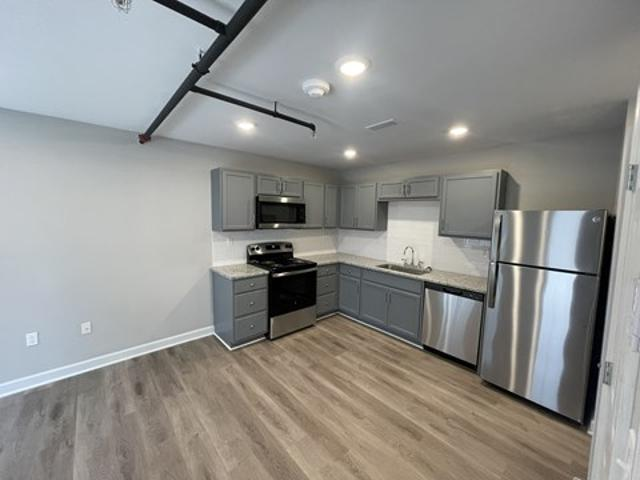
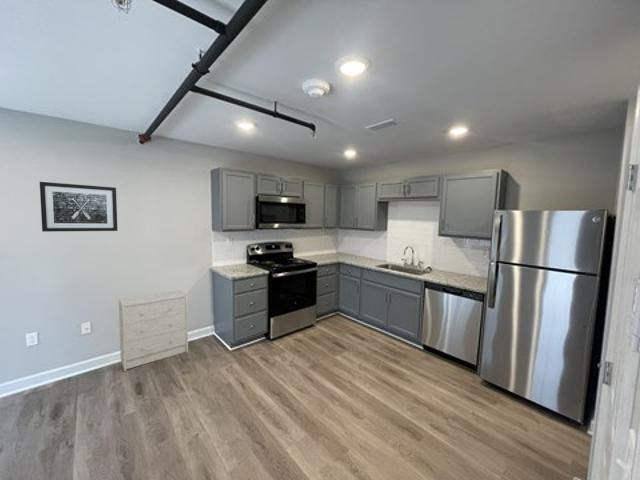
+ dresser (154, 326)
+ wall art (81, 208)
